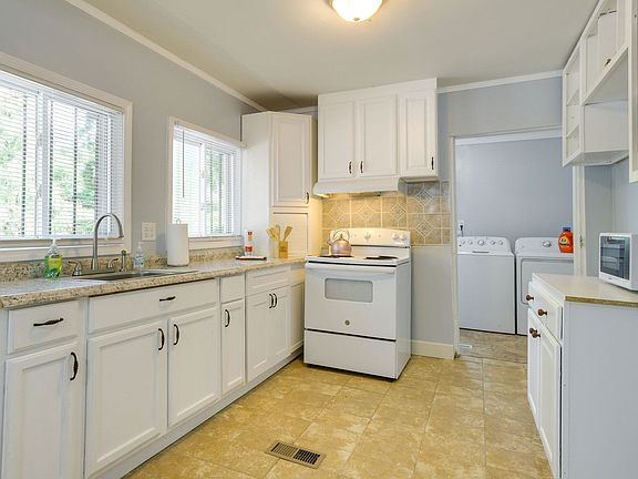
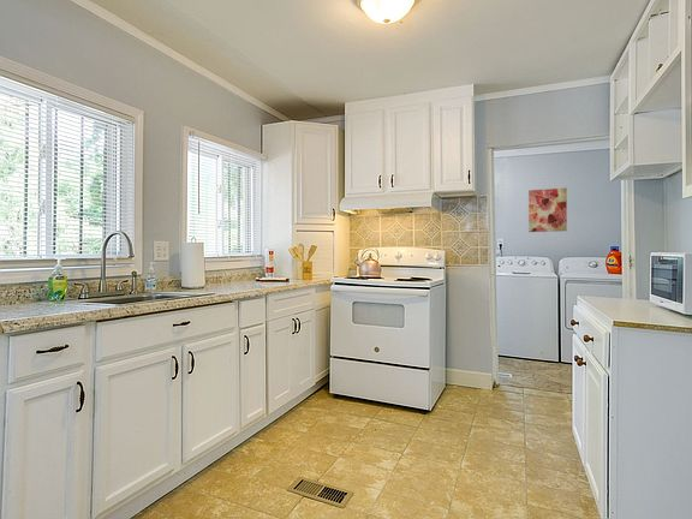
+ wall art (547, 210)
